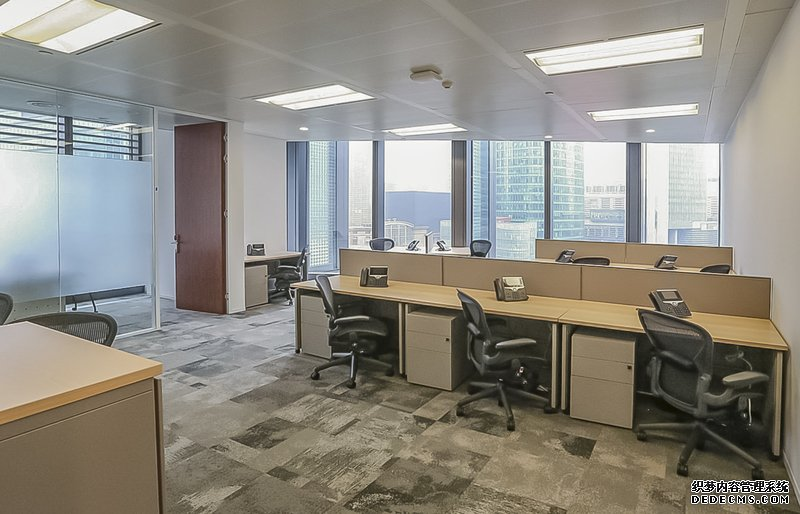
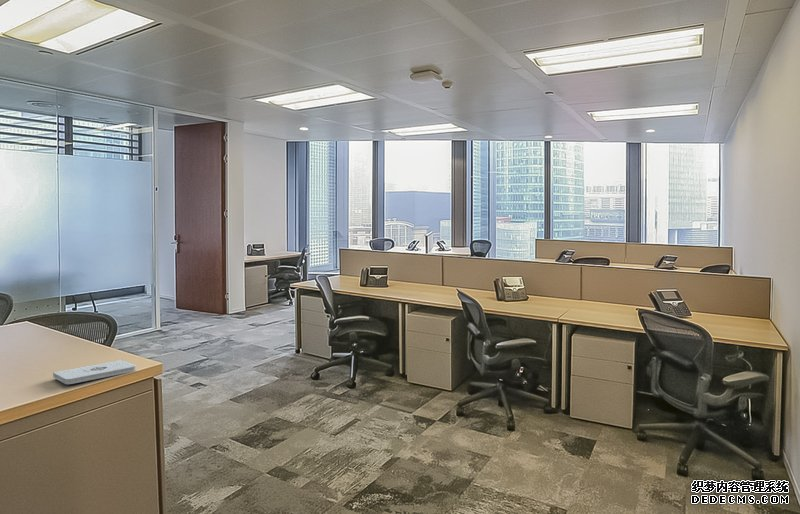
+ notepad (96, 371)
